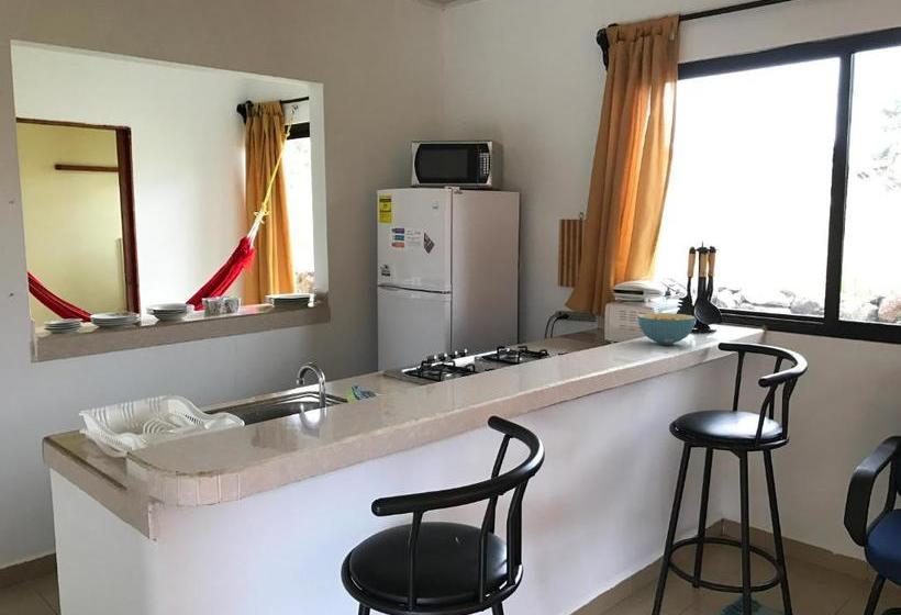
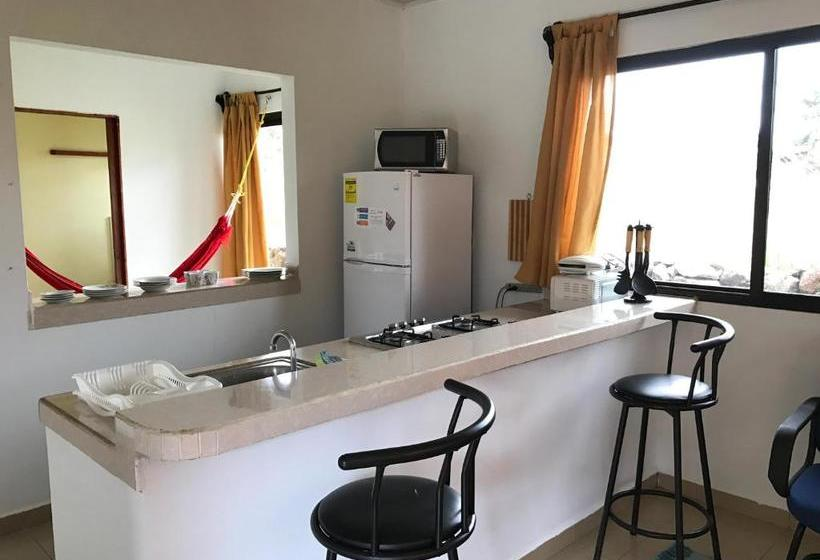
- cereal bowl (665, 329)
